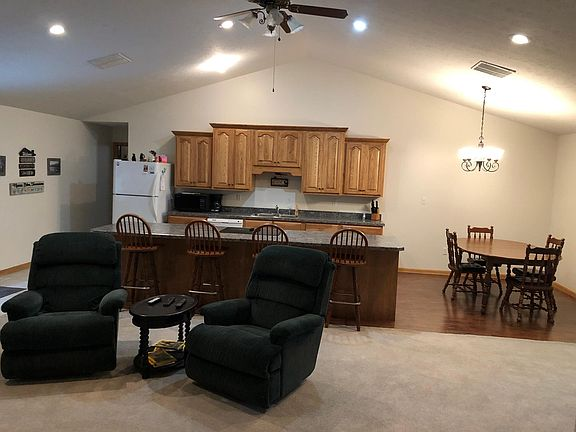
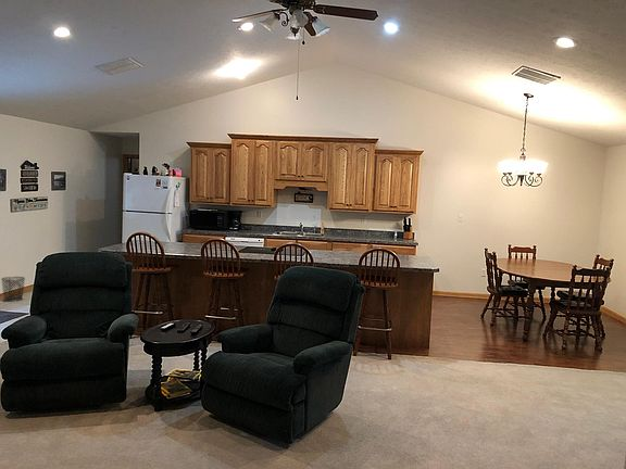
+ waste bin (13, 288)
